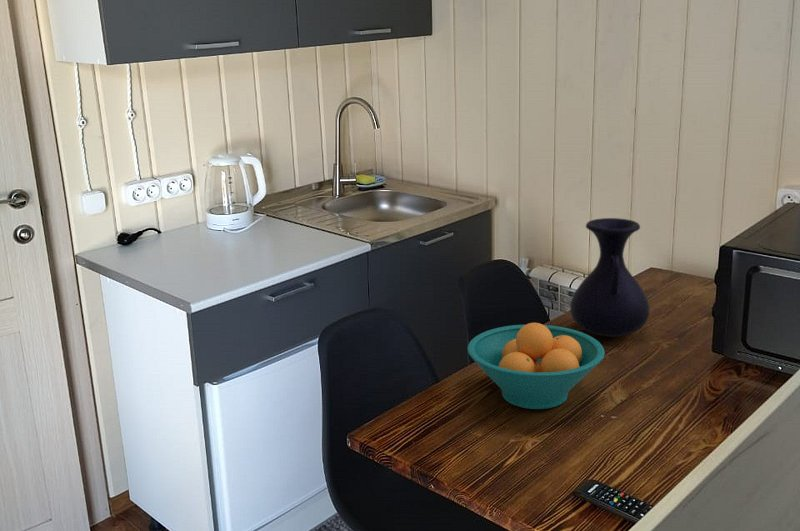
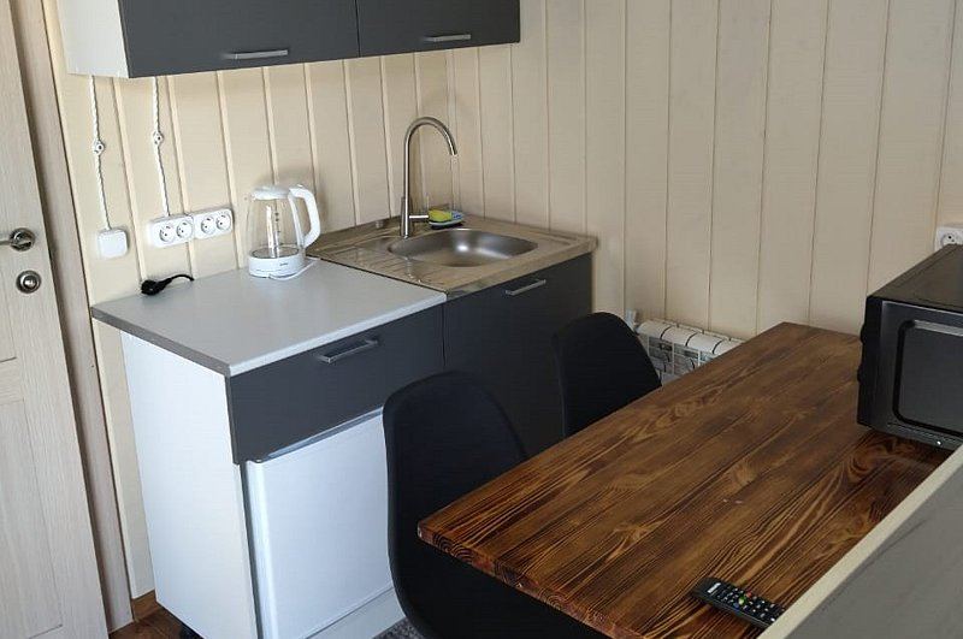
- fruit bowl (534, 361)
- vase (610, 279)
